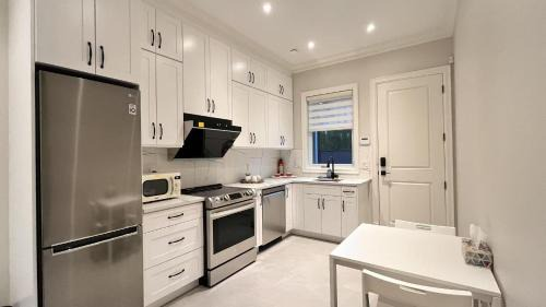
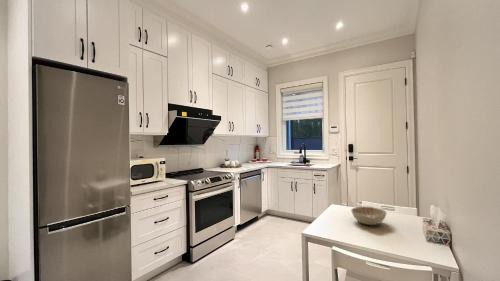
+ decorative bowl (368, 216)
